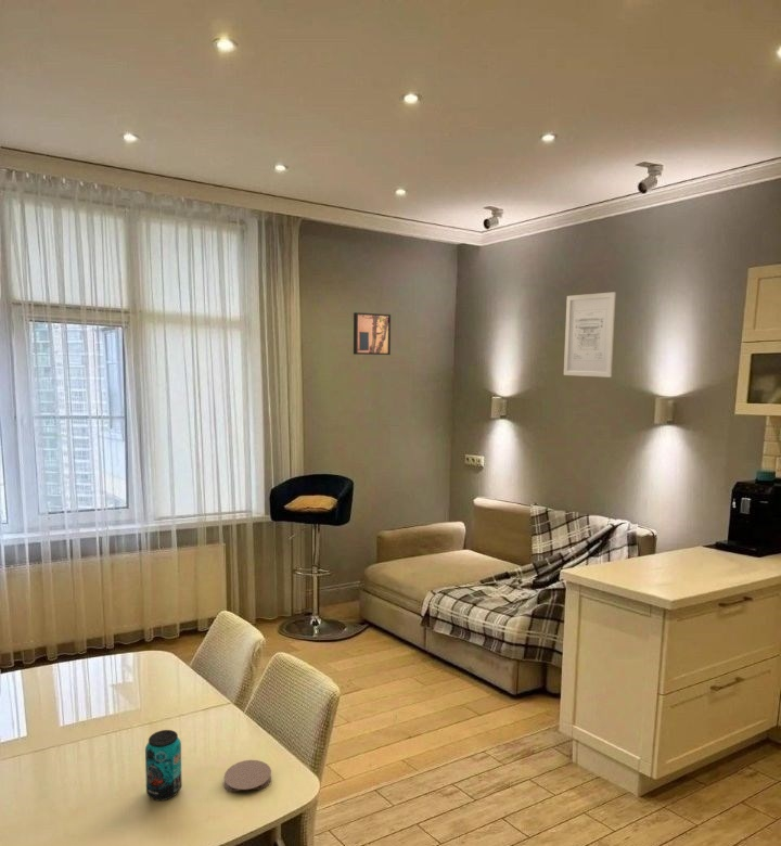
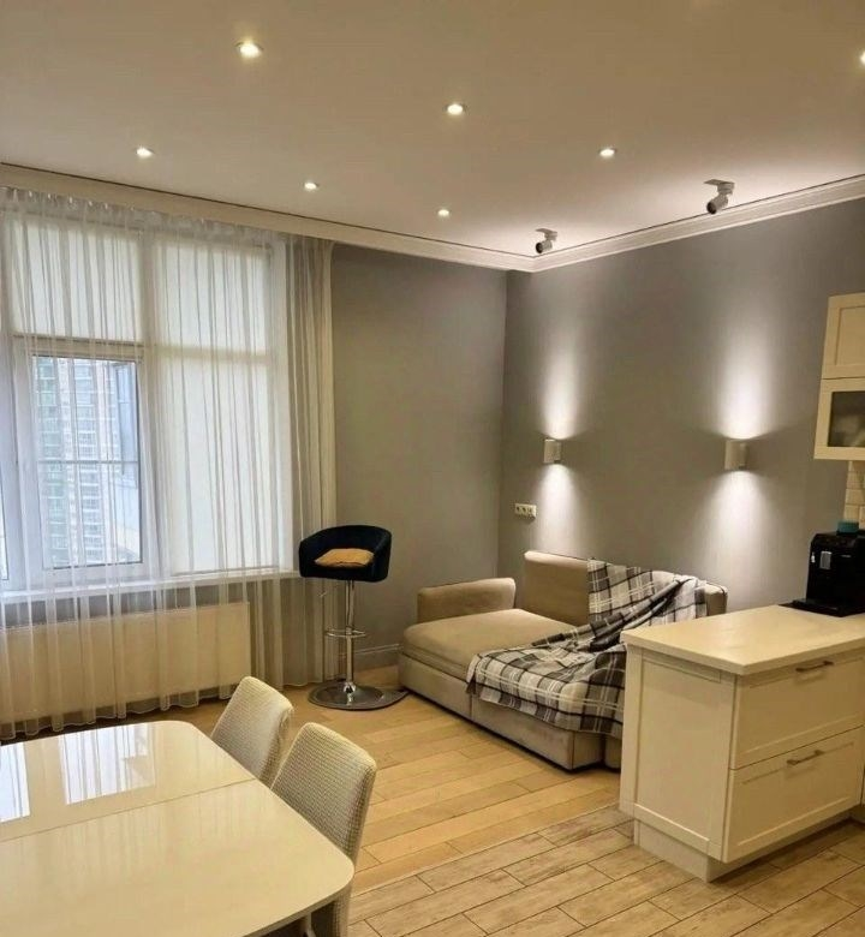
- wall art (588, 335)
- beverage can (163, 764)
- coaster (247, 777)
- wall art (372, 334)
